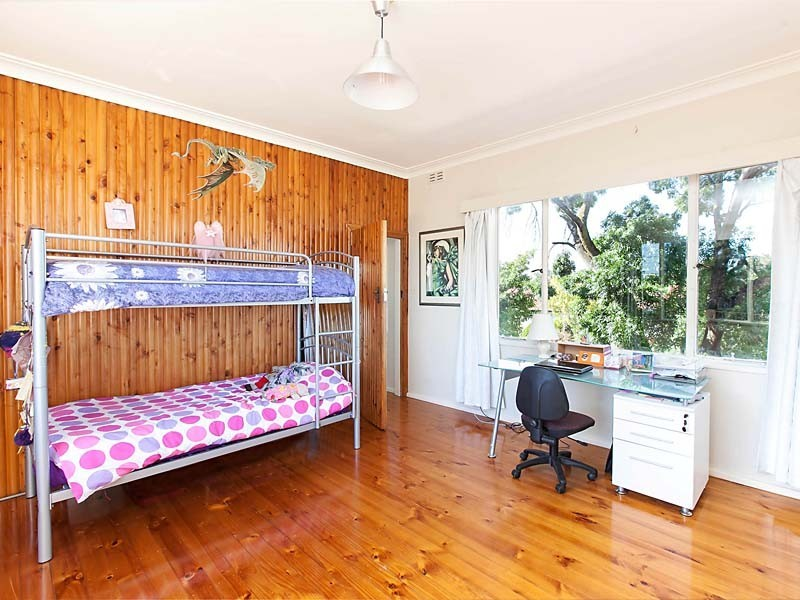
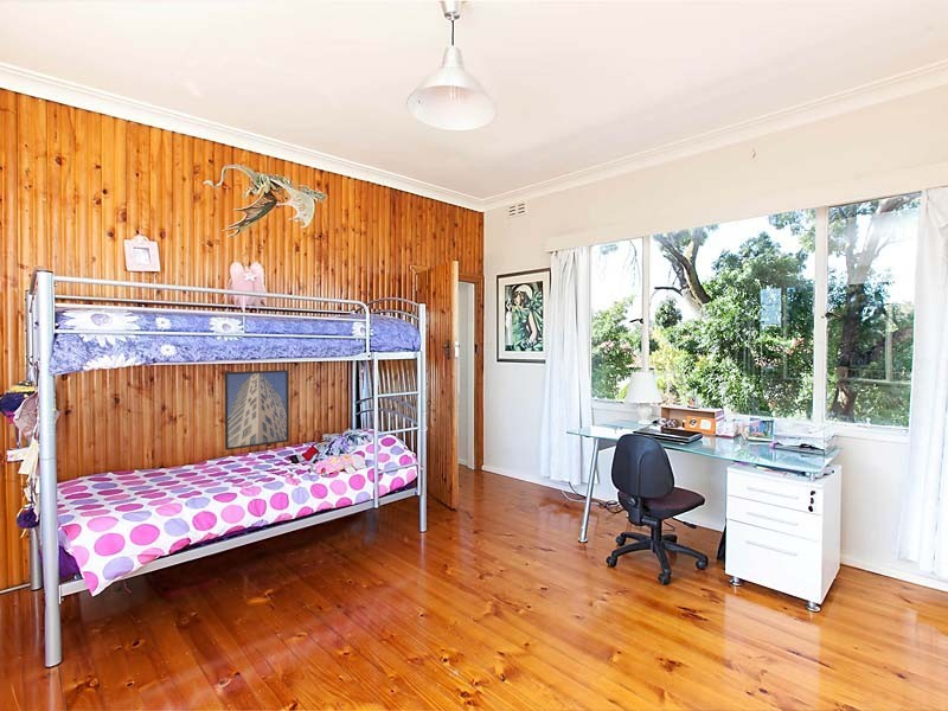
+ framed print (257, 408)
